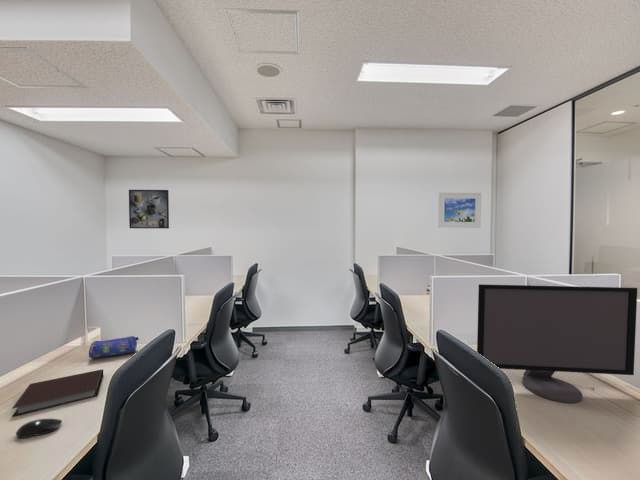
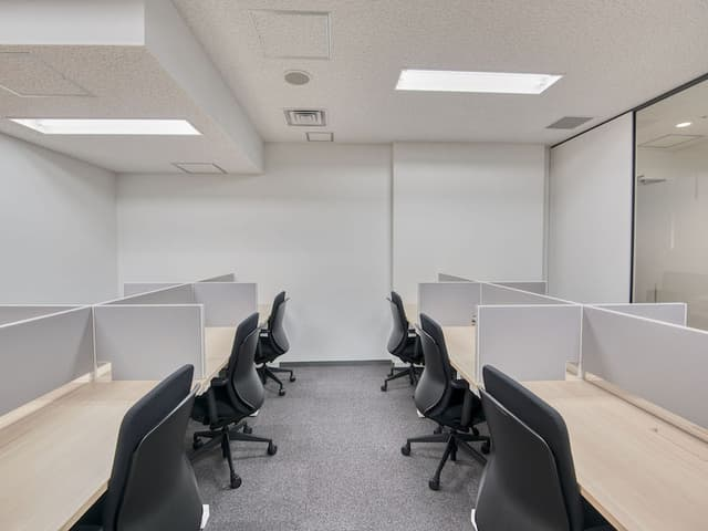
- notebook (63, 389)
- pencil case (114, 346)
- computer mouse (40, 425)
- computer monitor (552, 337)
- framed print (459, 210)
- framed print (148, 209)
